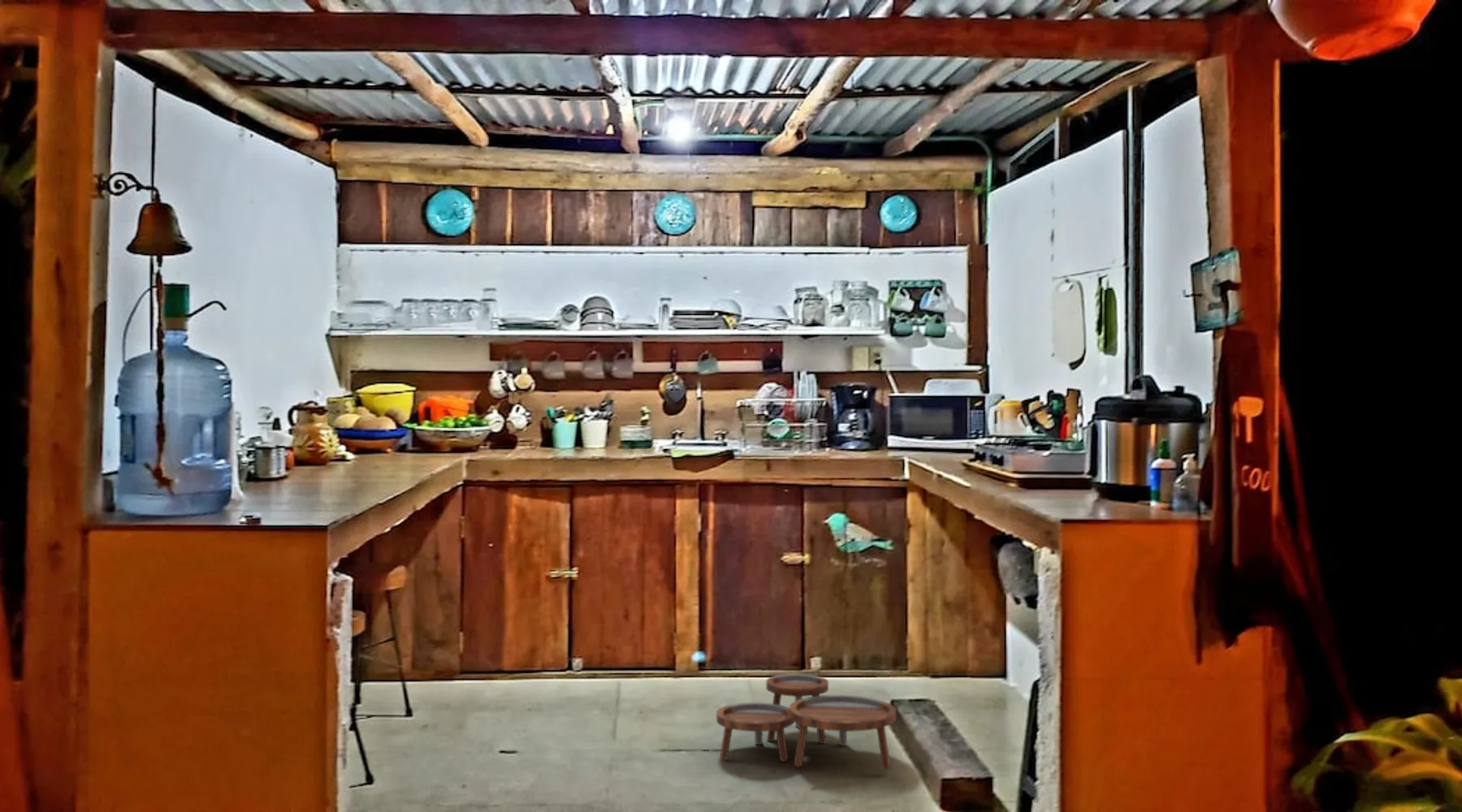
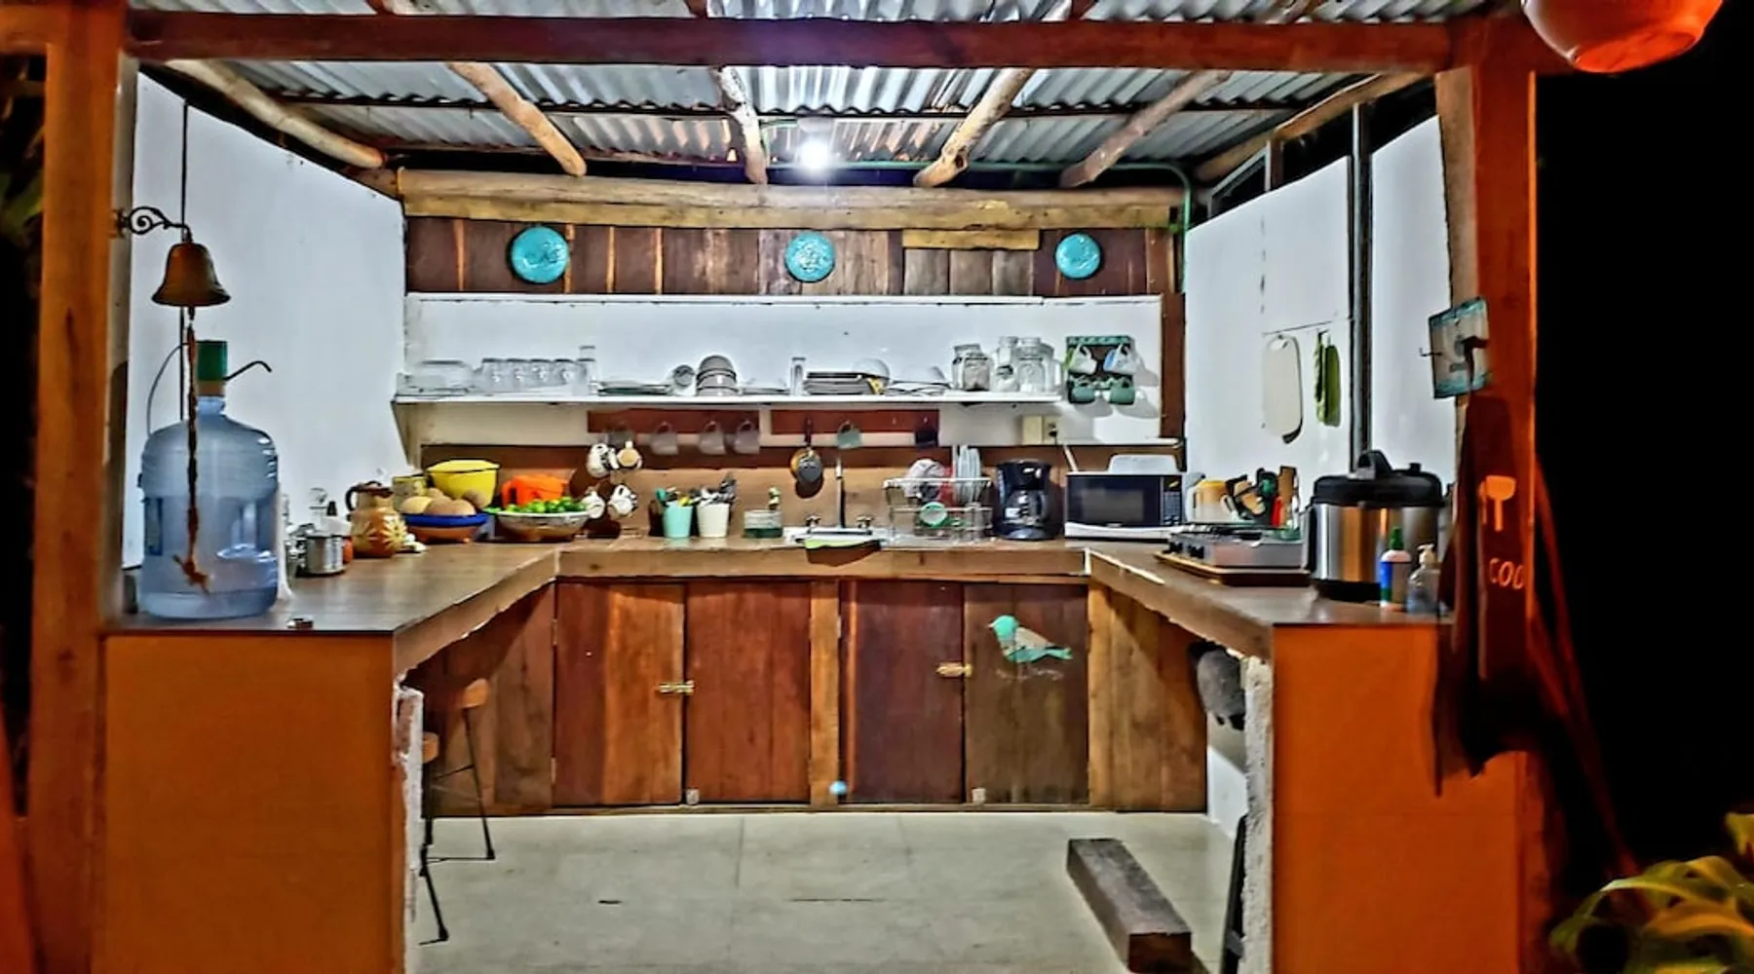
- nesting tables (806, 721)
